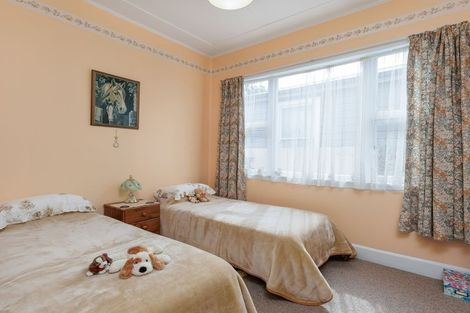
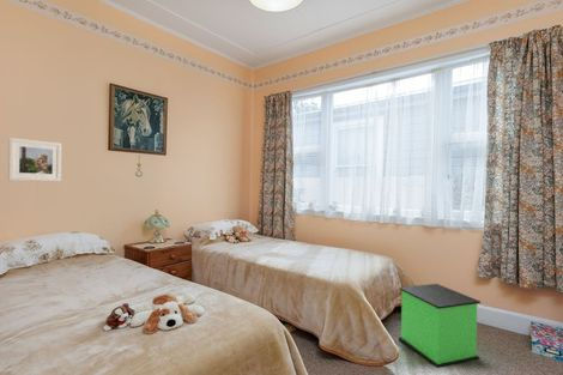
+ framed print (36, 161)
+ stool (431, 317)
